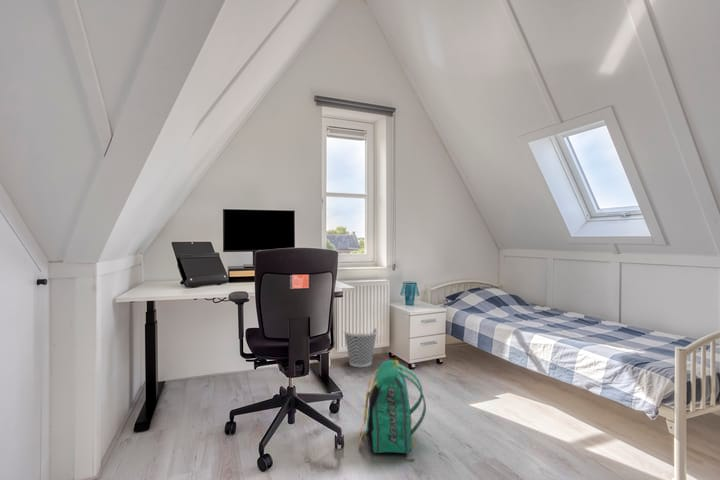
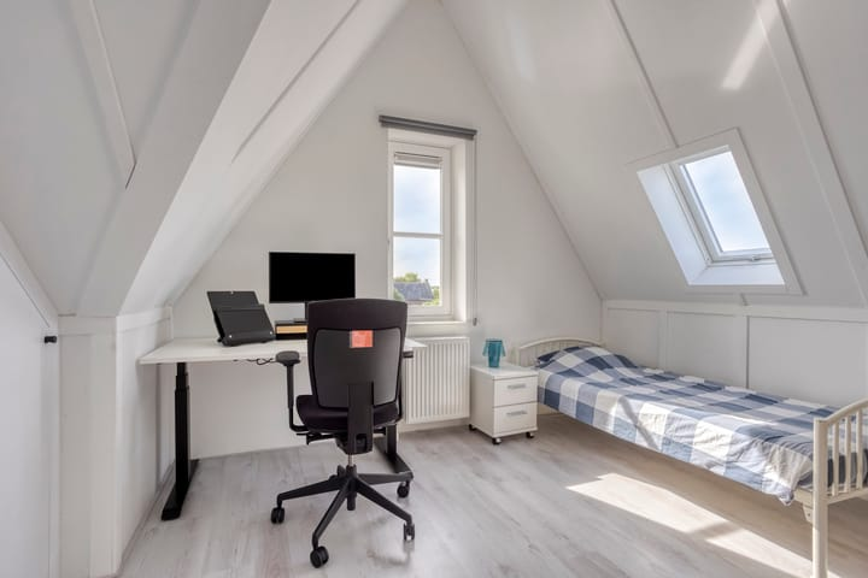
- wastebasket (360, 346)
- backpack (391, 401)
